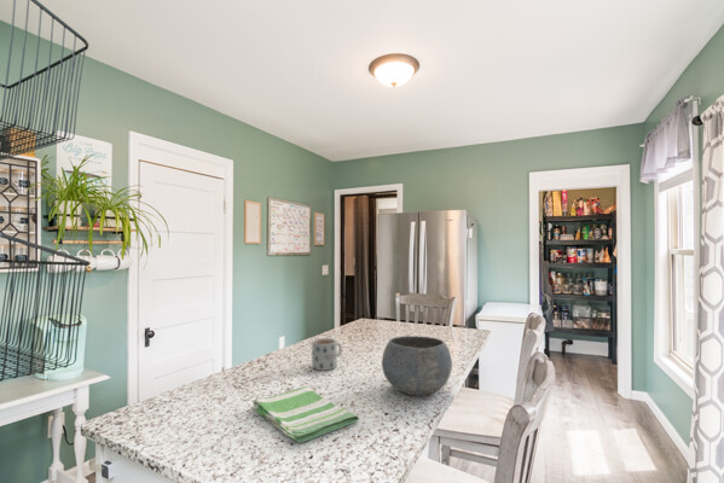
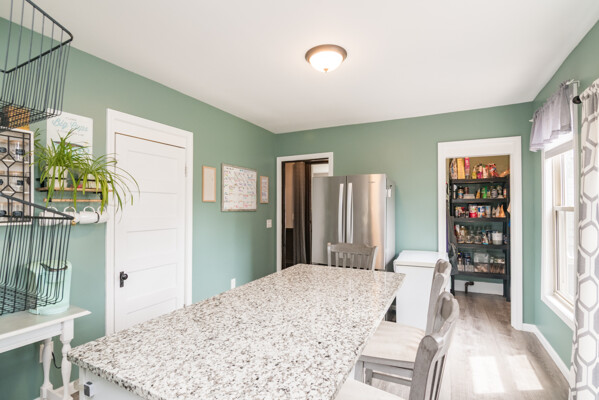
- bowl (416, 365)
- mug (328, 353)
- dish towel (302, 409)
